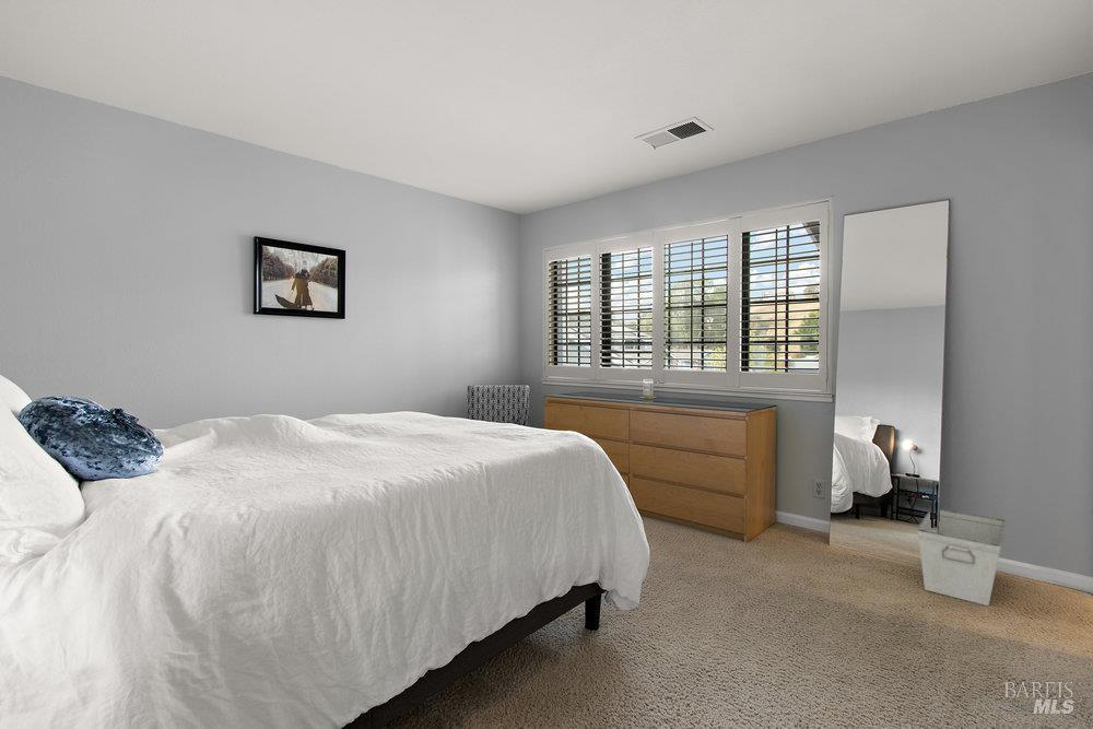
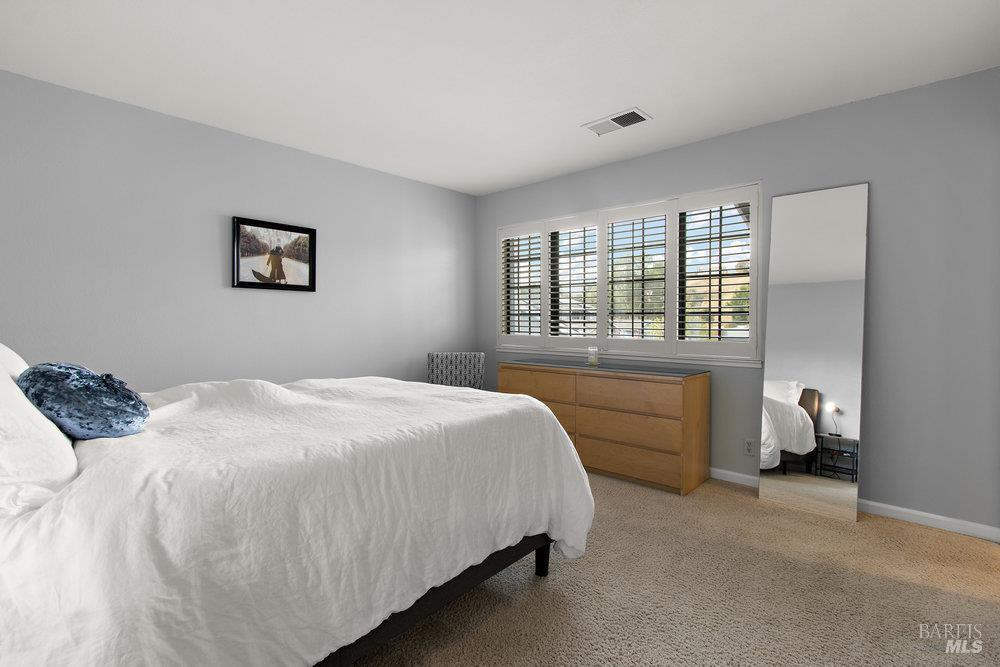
- storage bin (962, 552)
